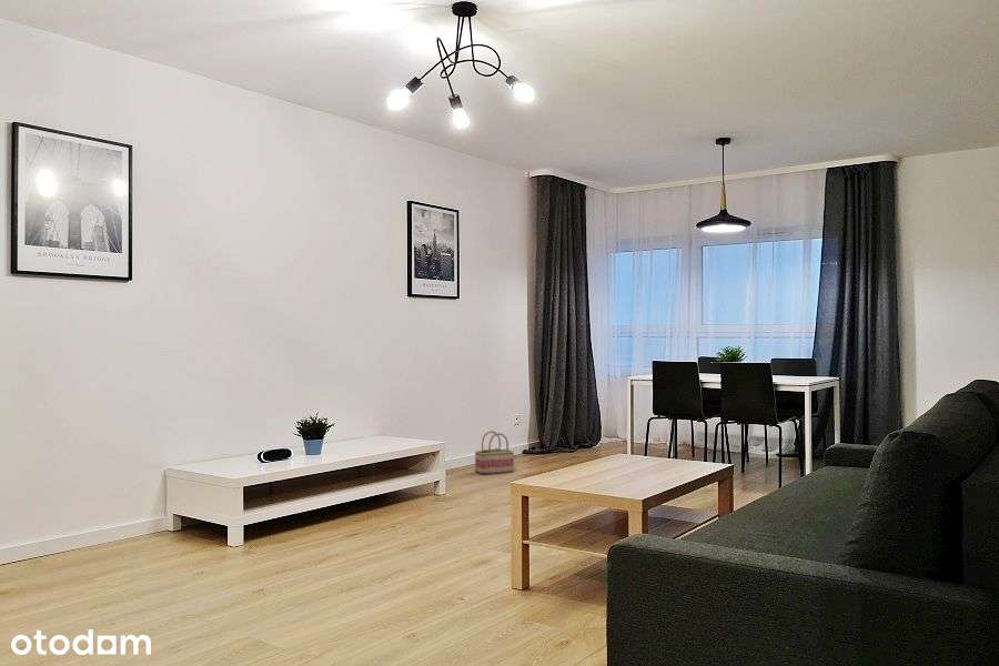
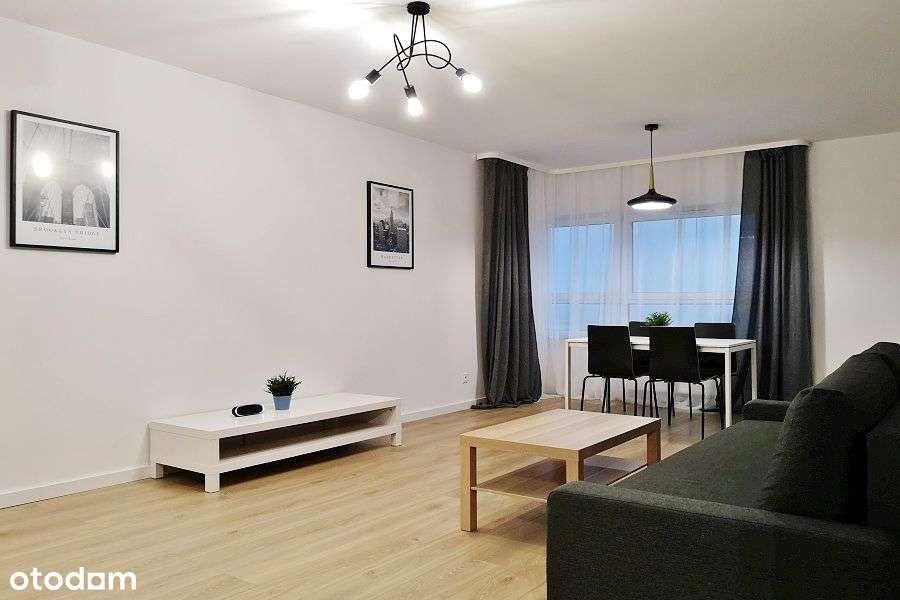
- basket (494, 452)
